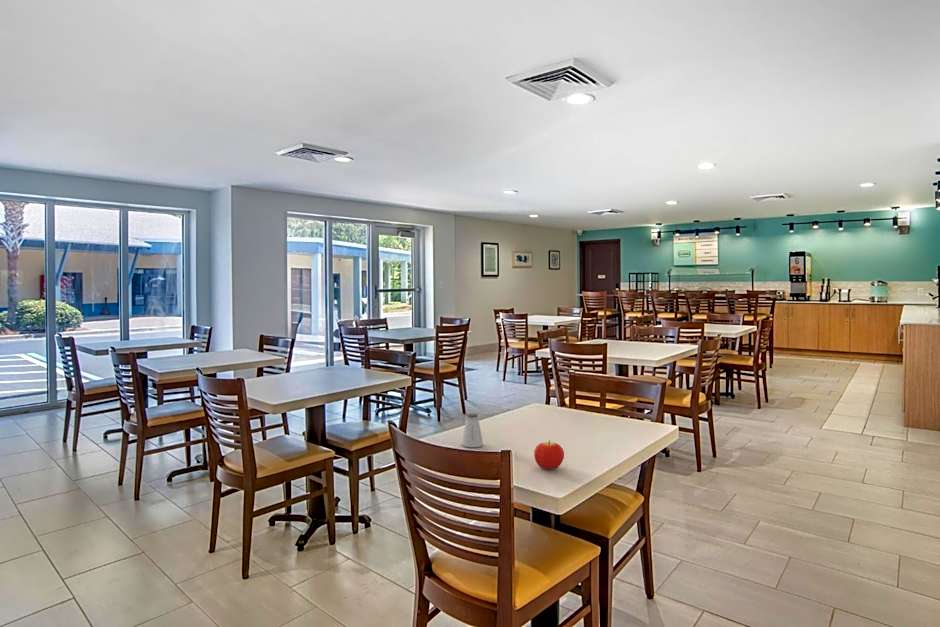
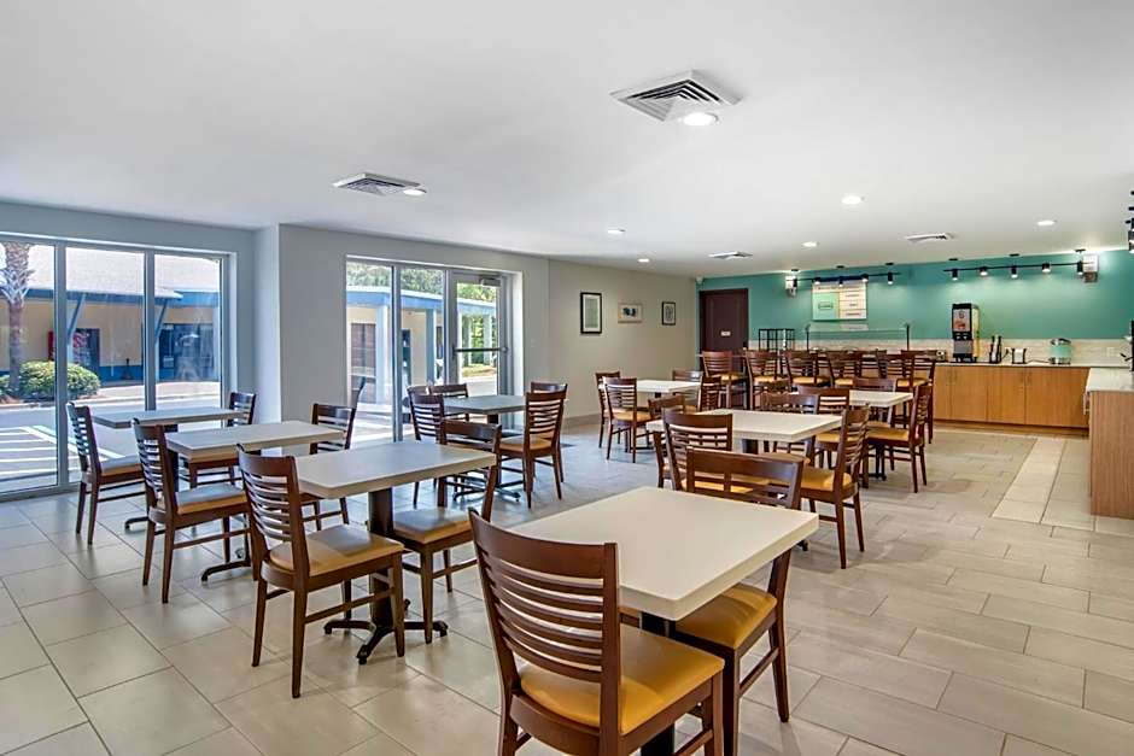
- saltshaker (472, 429)
- fruit (548, 453)
